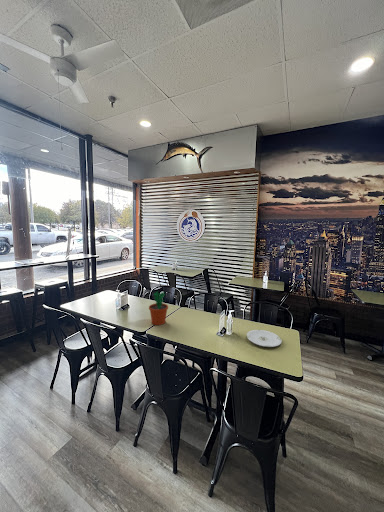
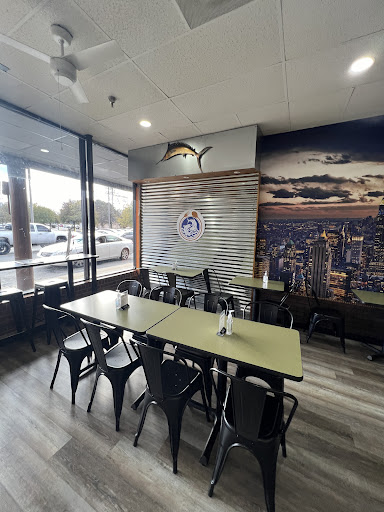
- flower pot (158, 307)
- plate (263, 338)
